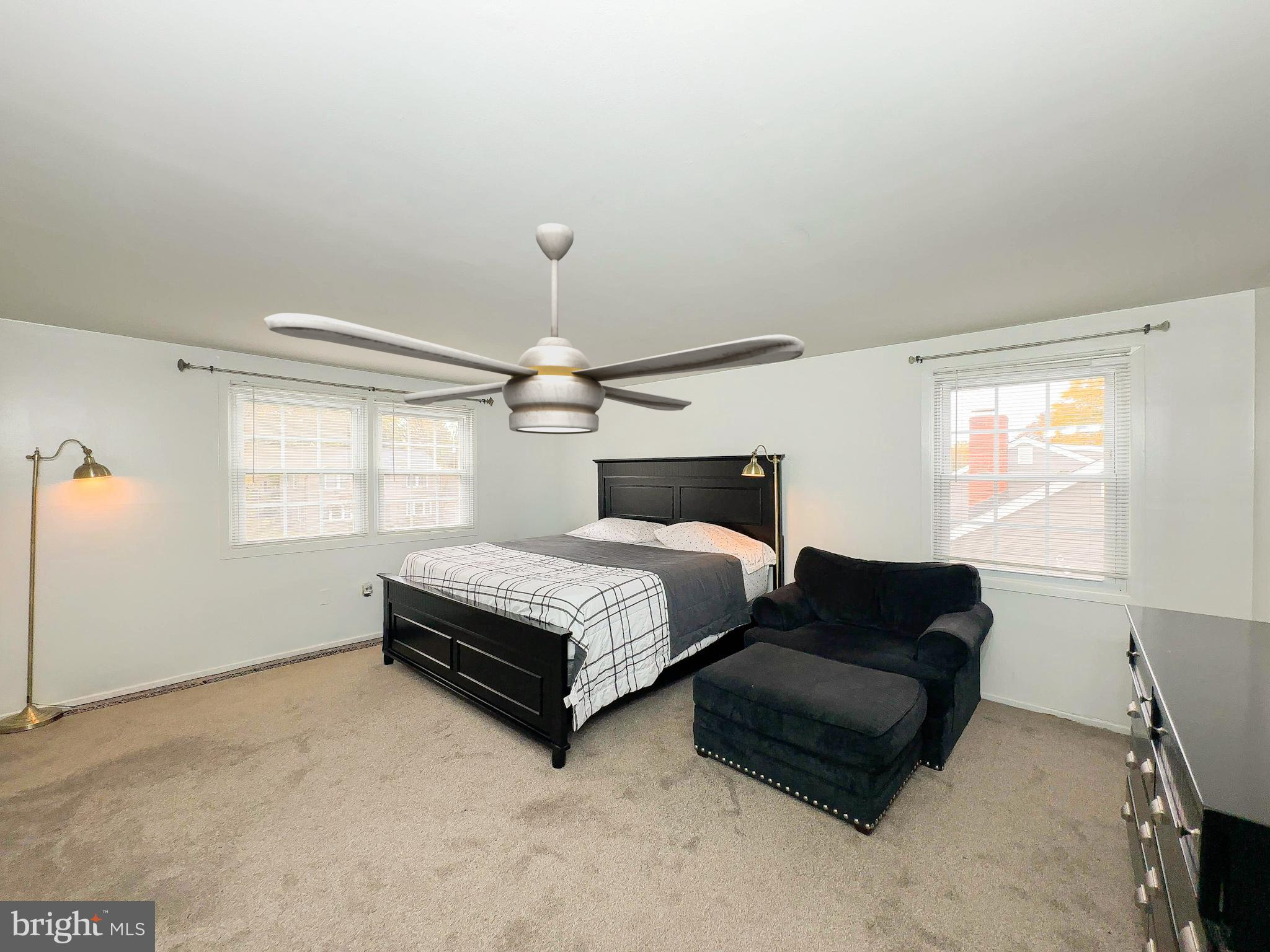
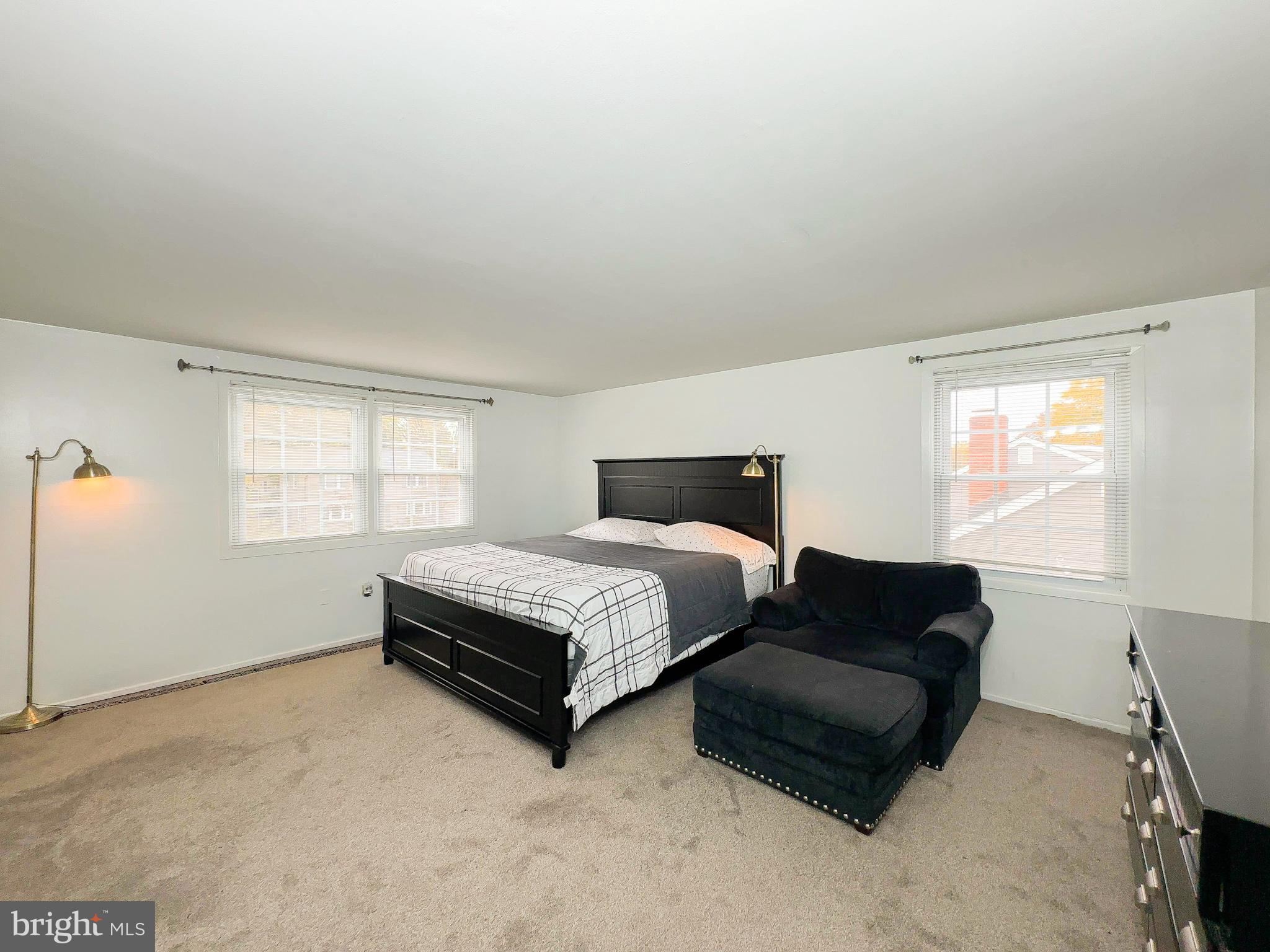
- ceiling fan (554, 332)
